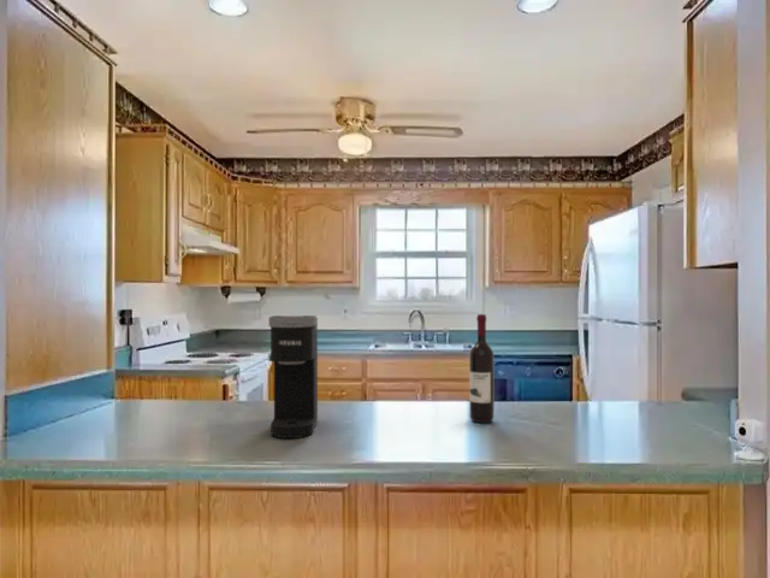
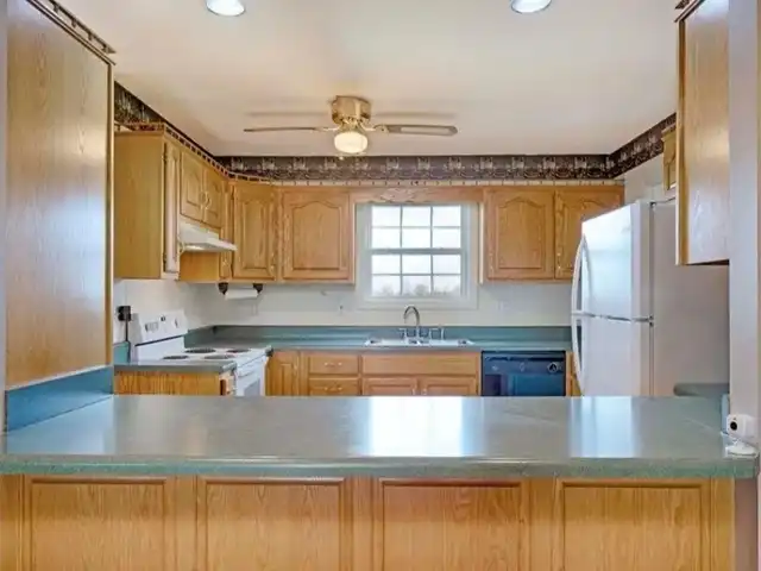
- coffee maker (295, 371)
- wine bottle (481, 367)
